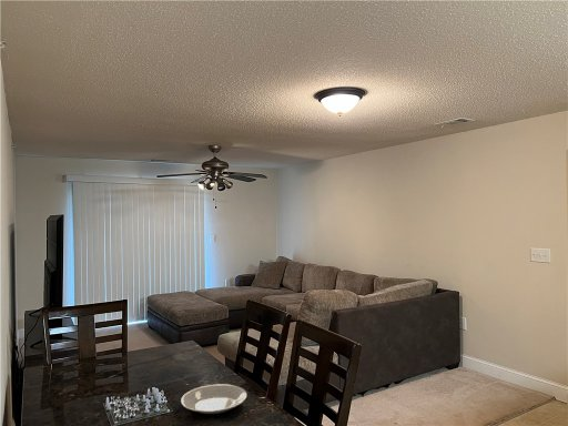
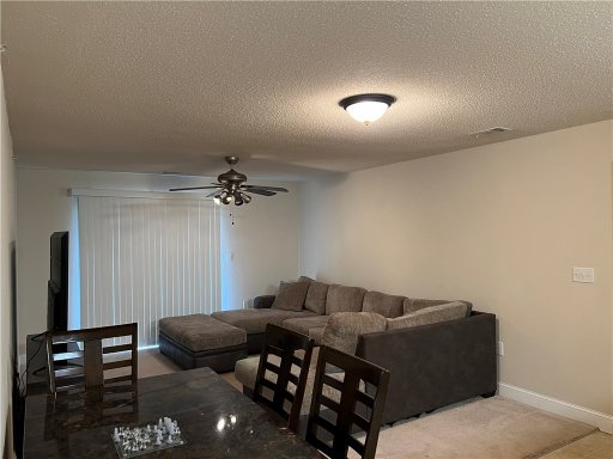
- plate (214, 402)
